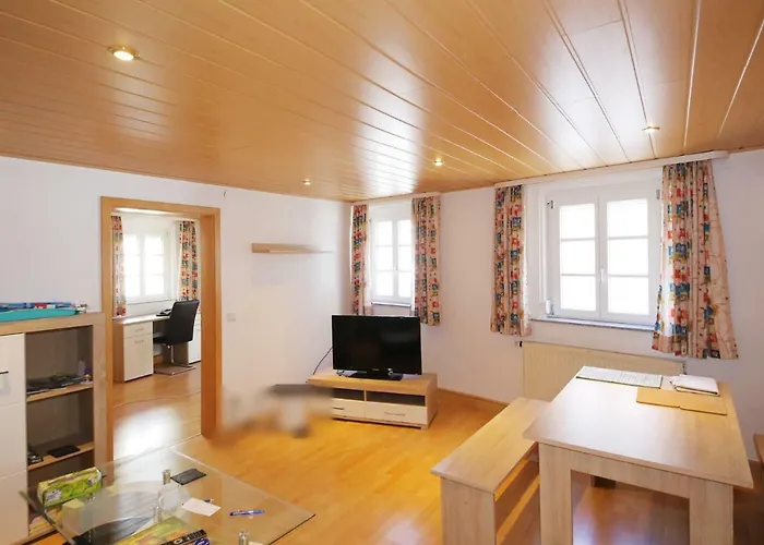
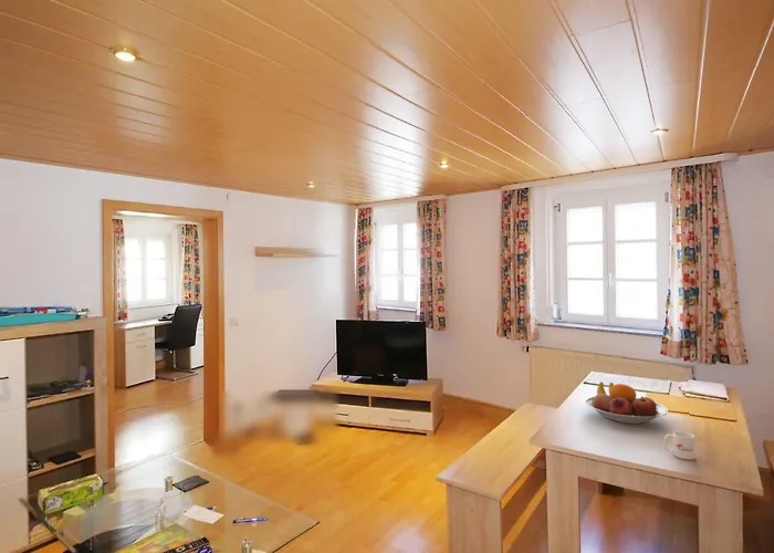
+ fruit bowl (625, 401)
+ mug (679, 444)
